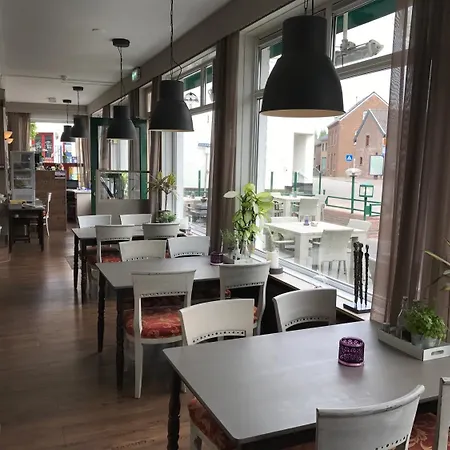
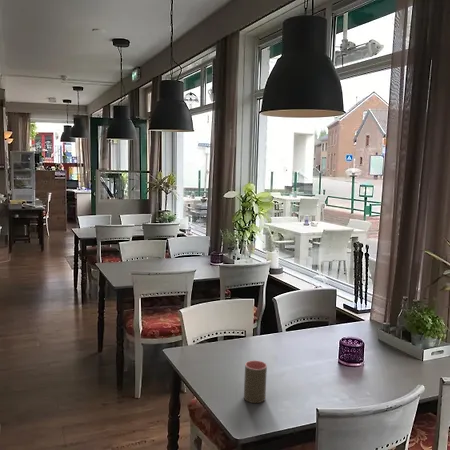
+ cup (255, 381)
